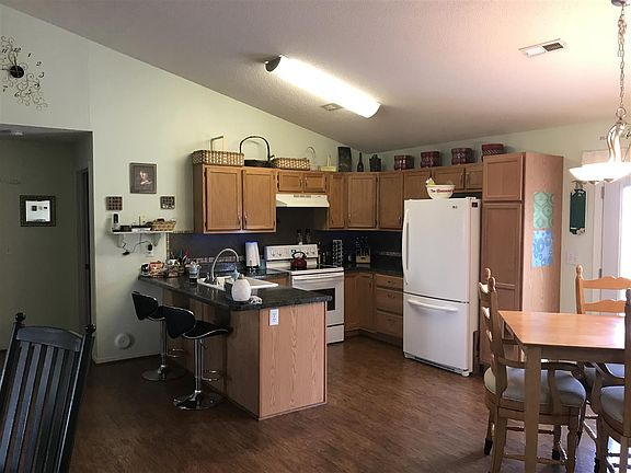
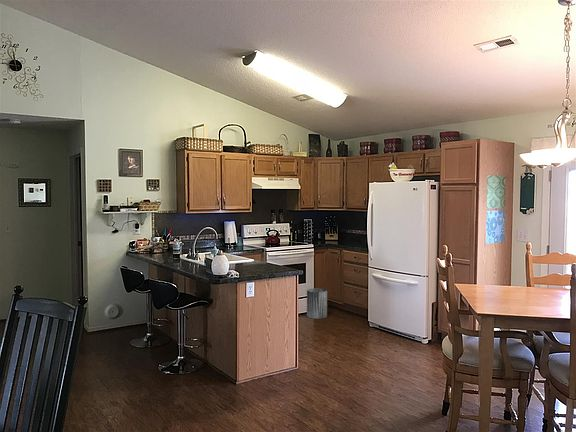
+ trash can (316, 303)
